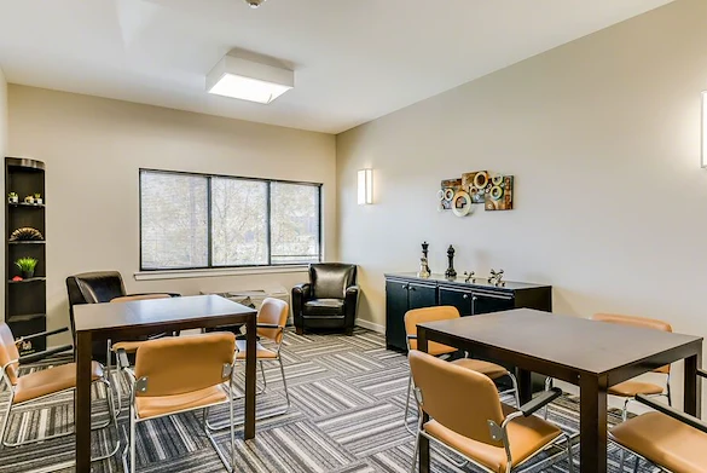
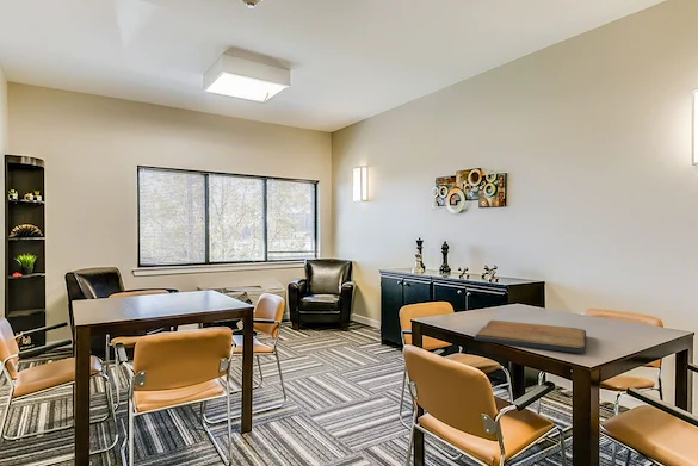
+ religious icon (531, 334)
